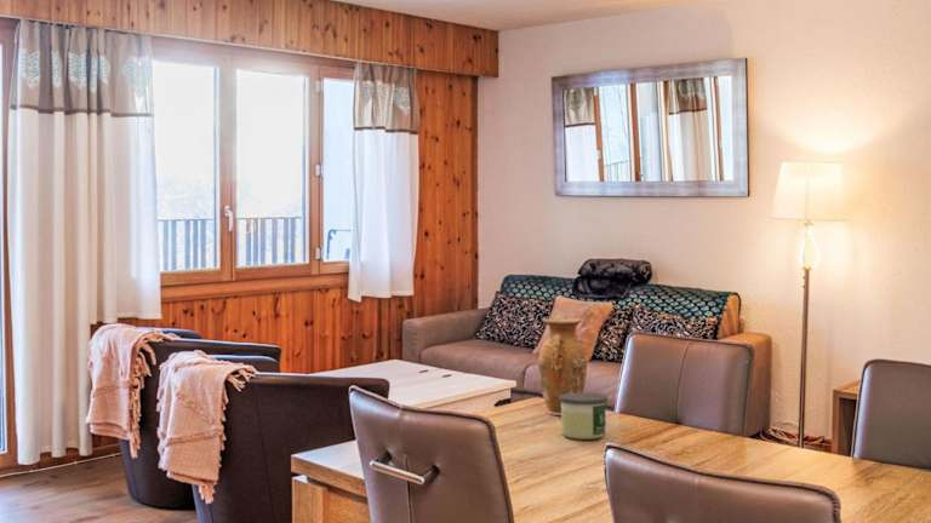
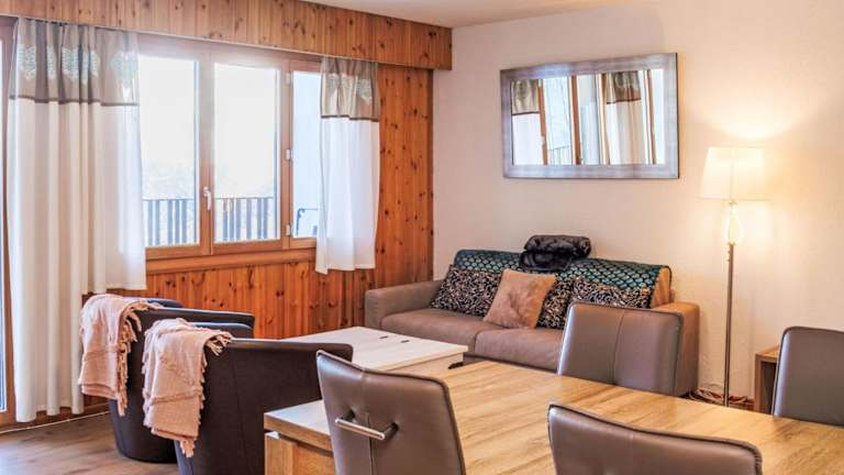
- candle (583, 415)
- vase (562, 366)
